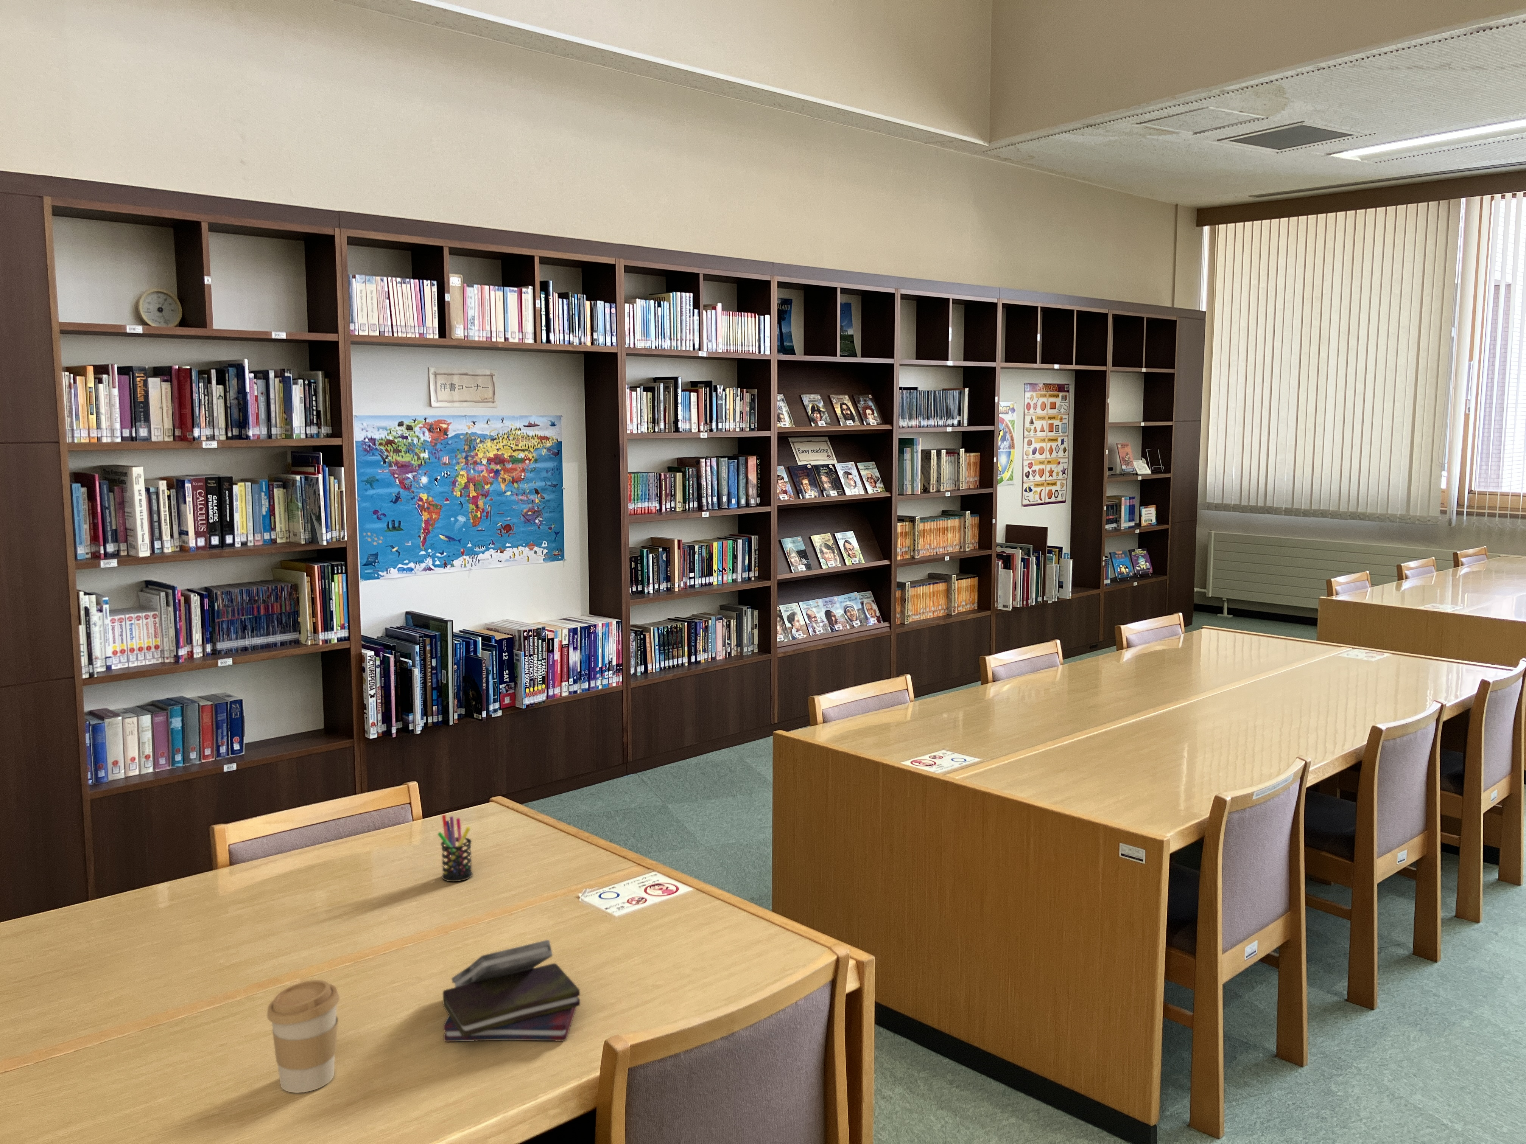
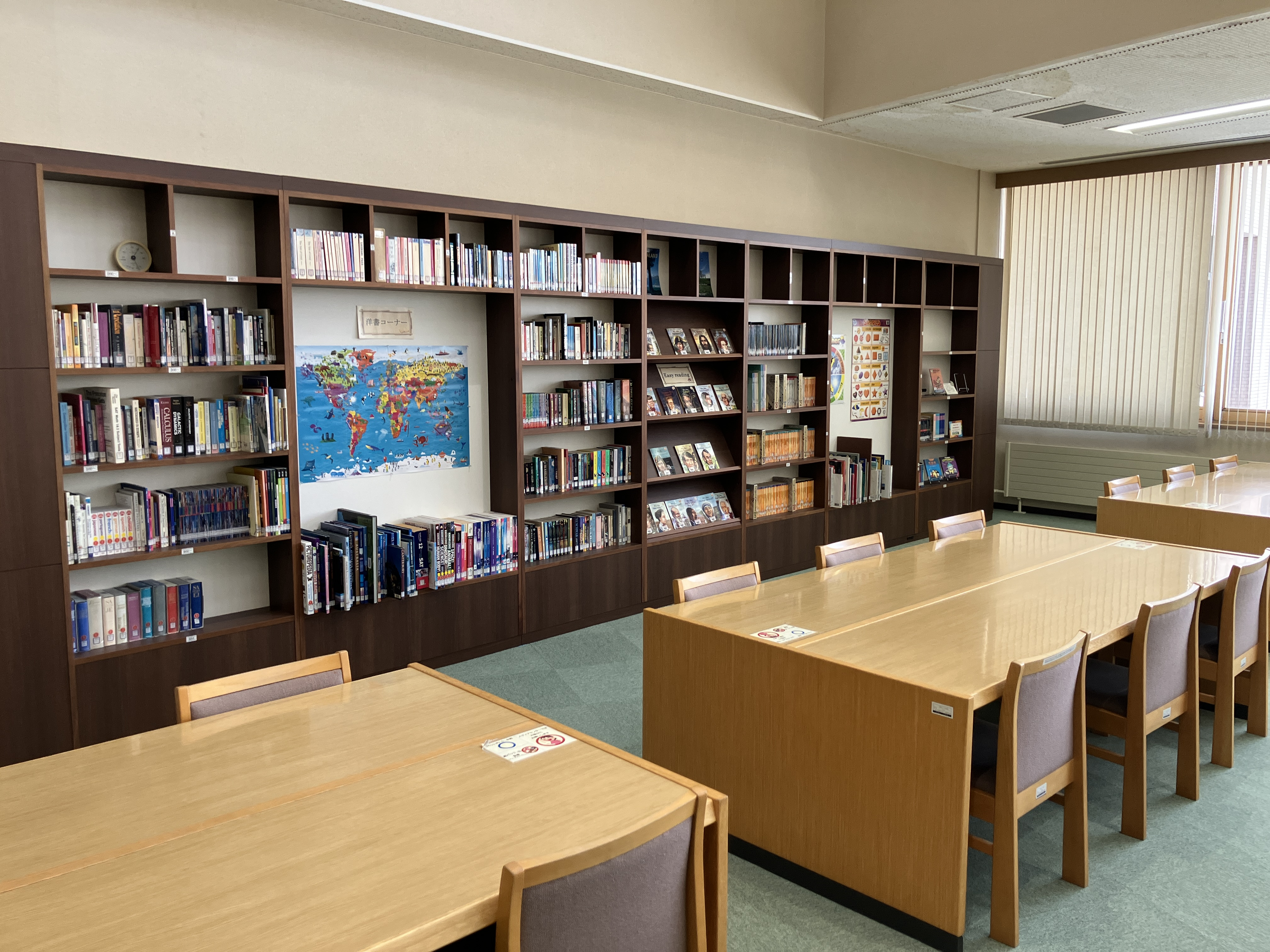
- coffee cup (305, 1035)
- pen holder (452, 847)
- book (512, 976)
